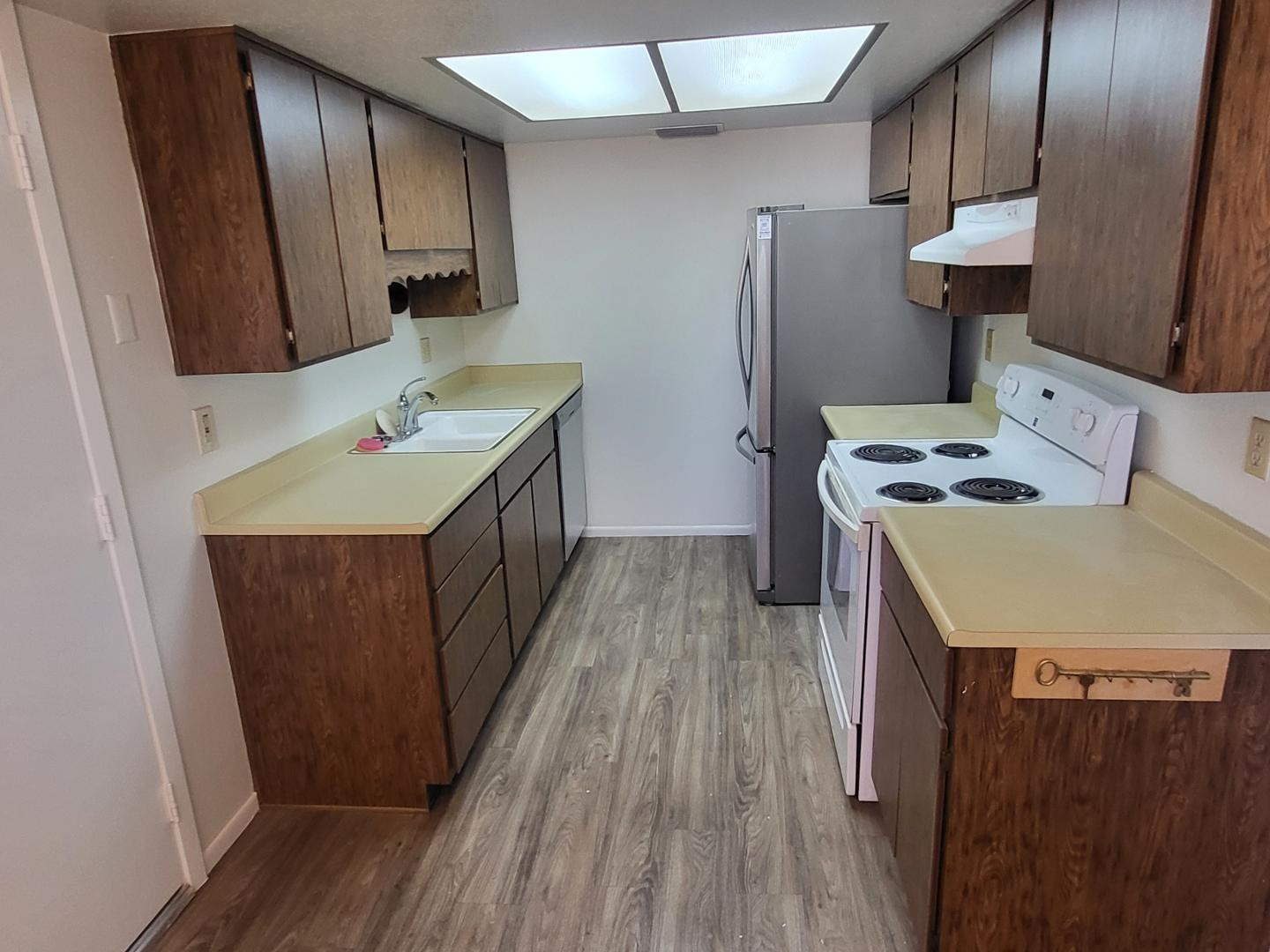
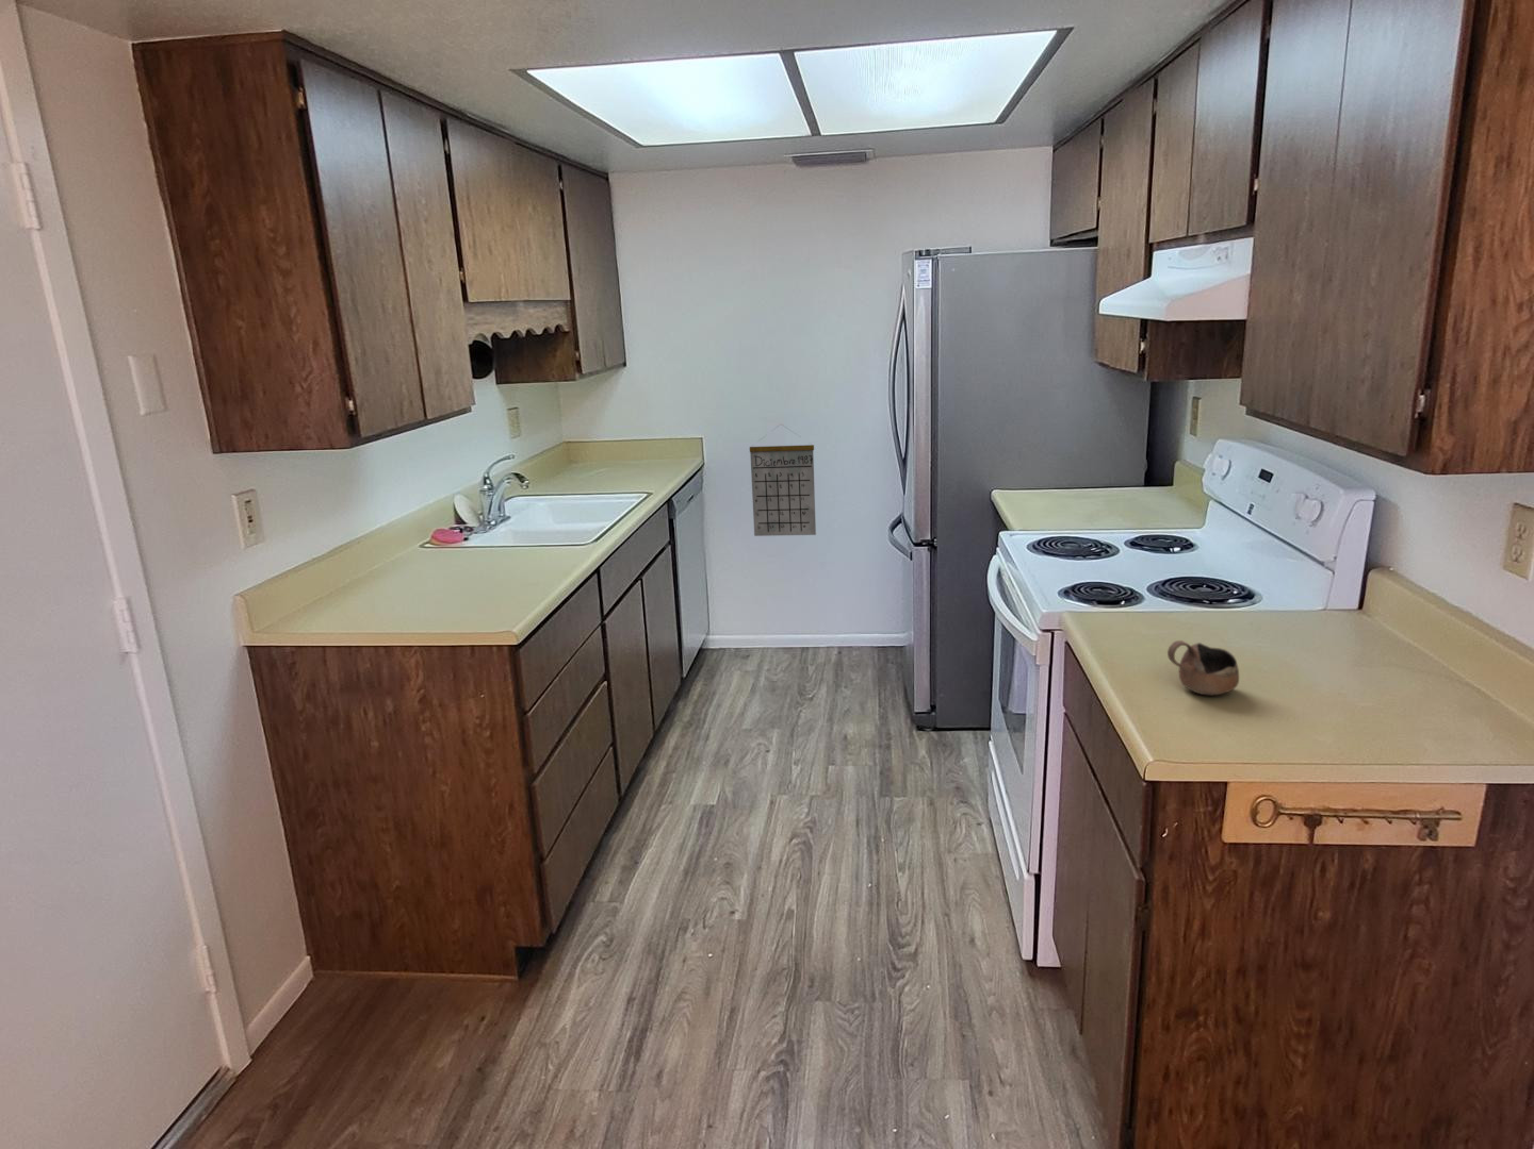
+ cup (1201, 663)
+ calendar (783, 480)
